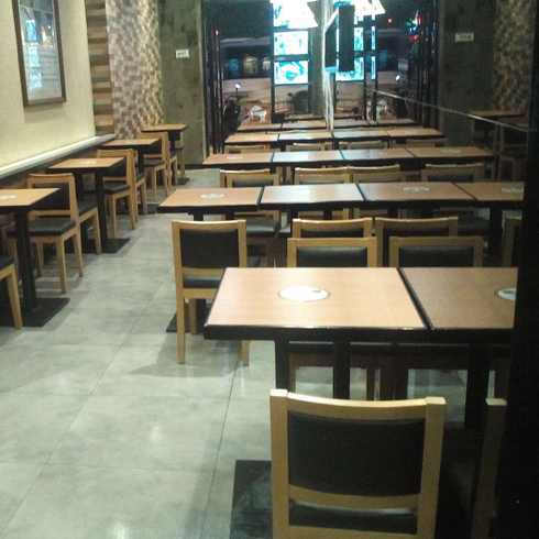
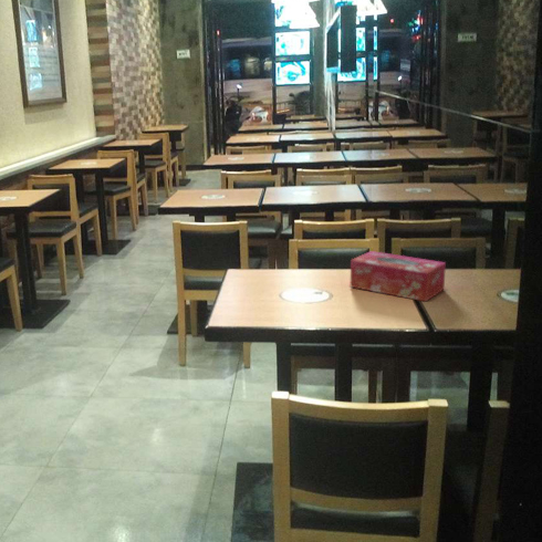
+ tissue box (397, 274)
